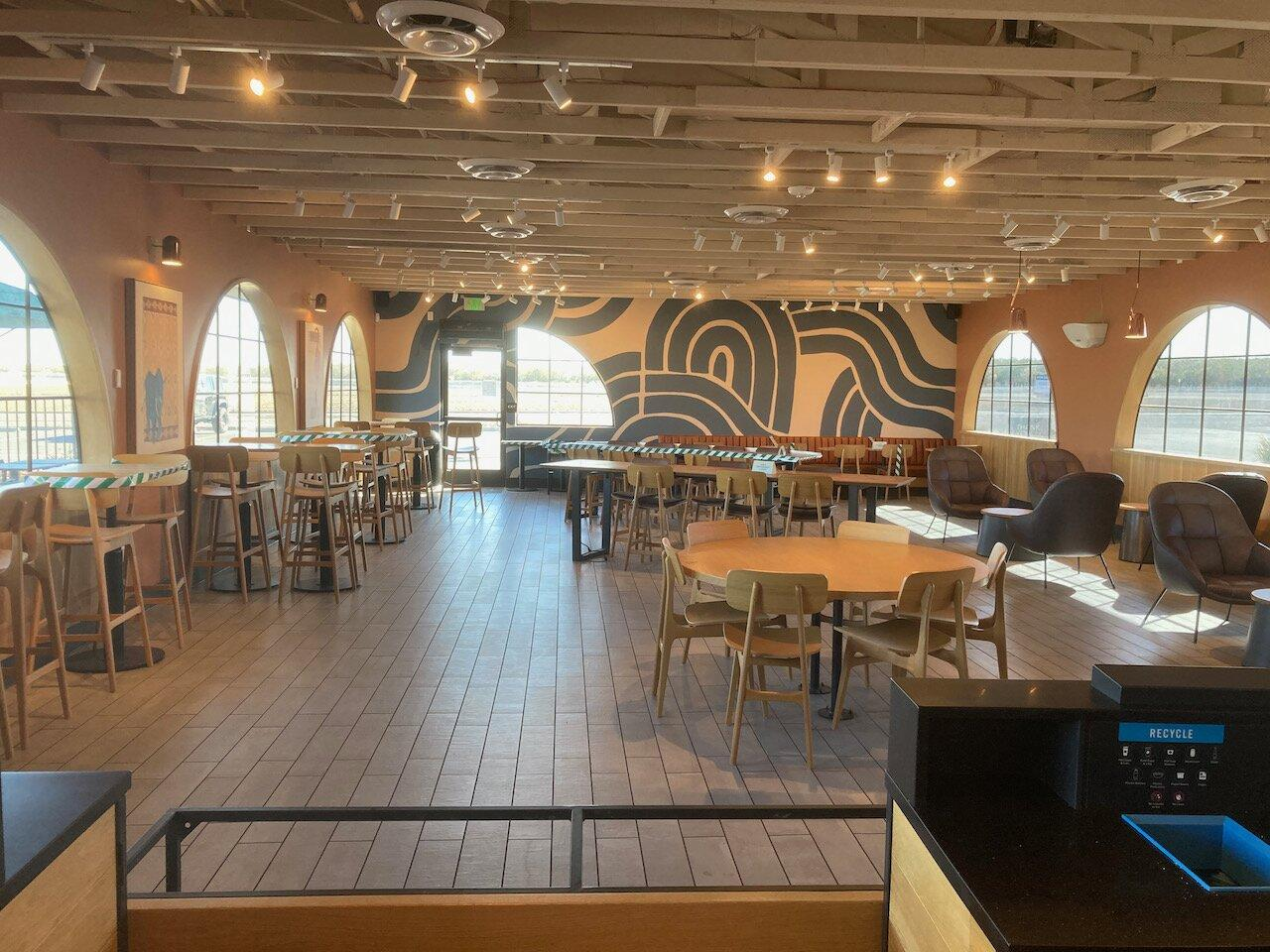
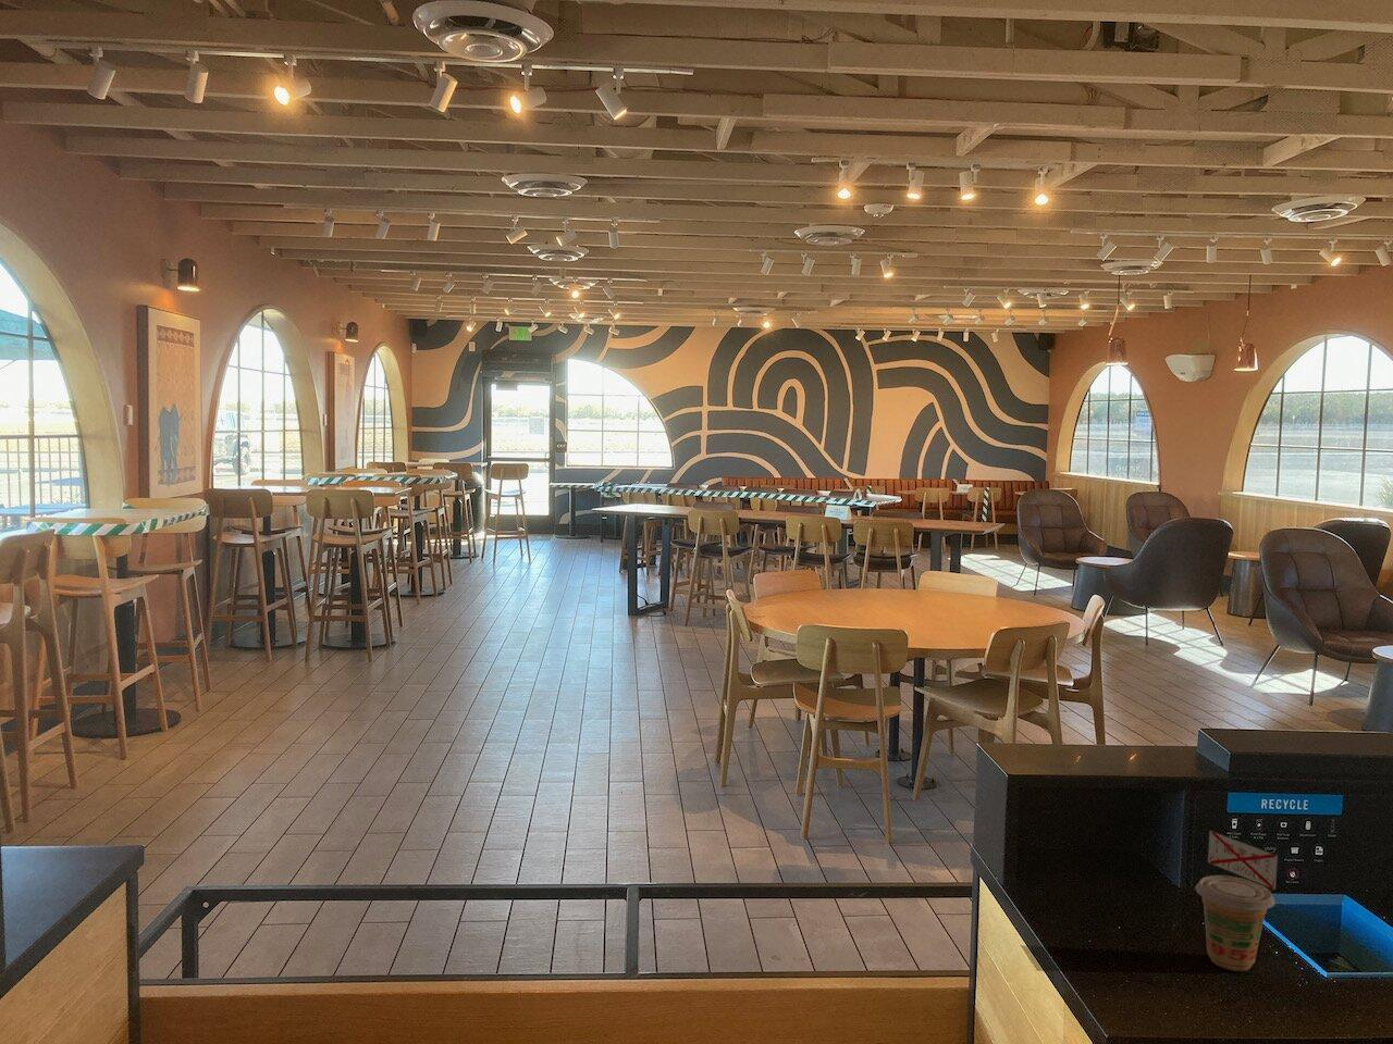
+ beverage cup (1234, 903)
